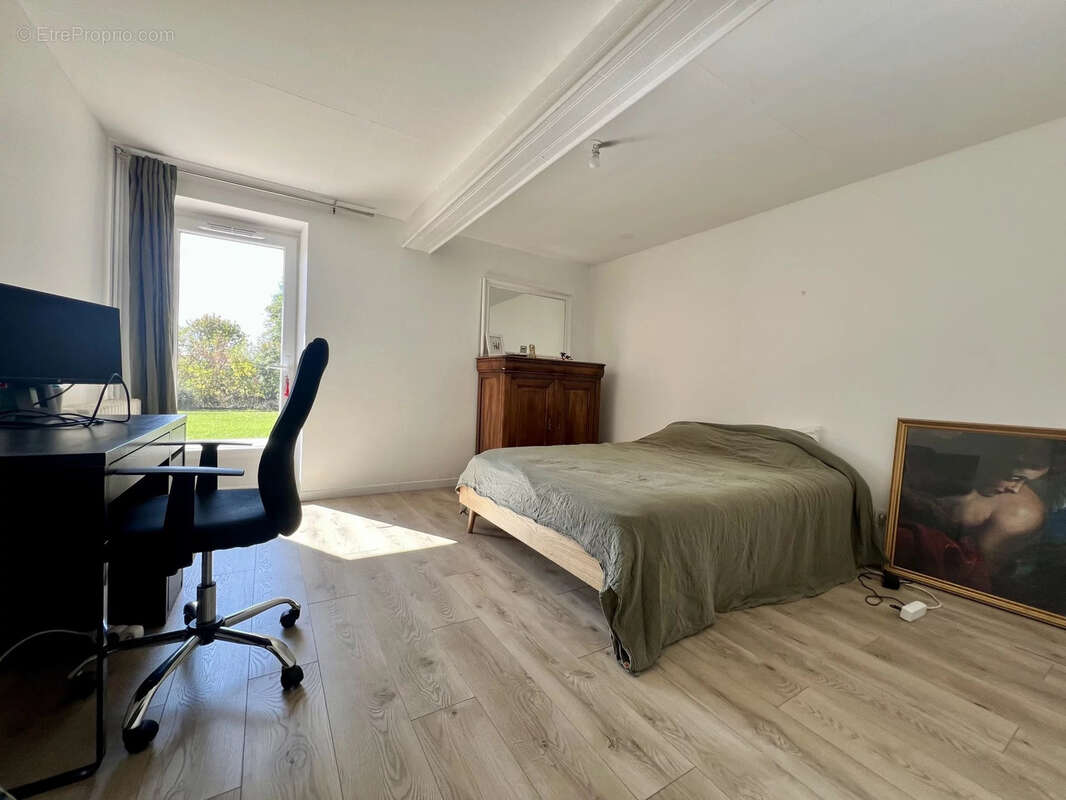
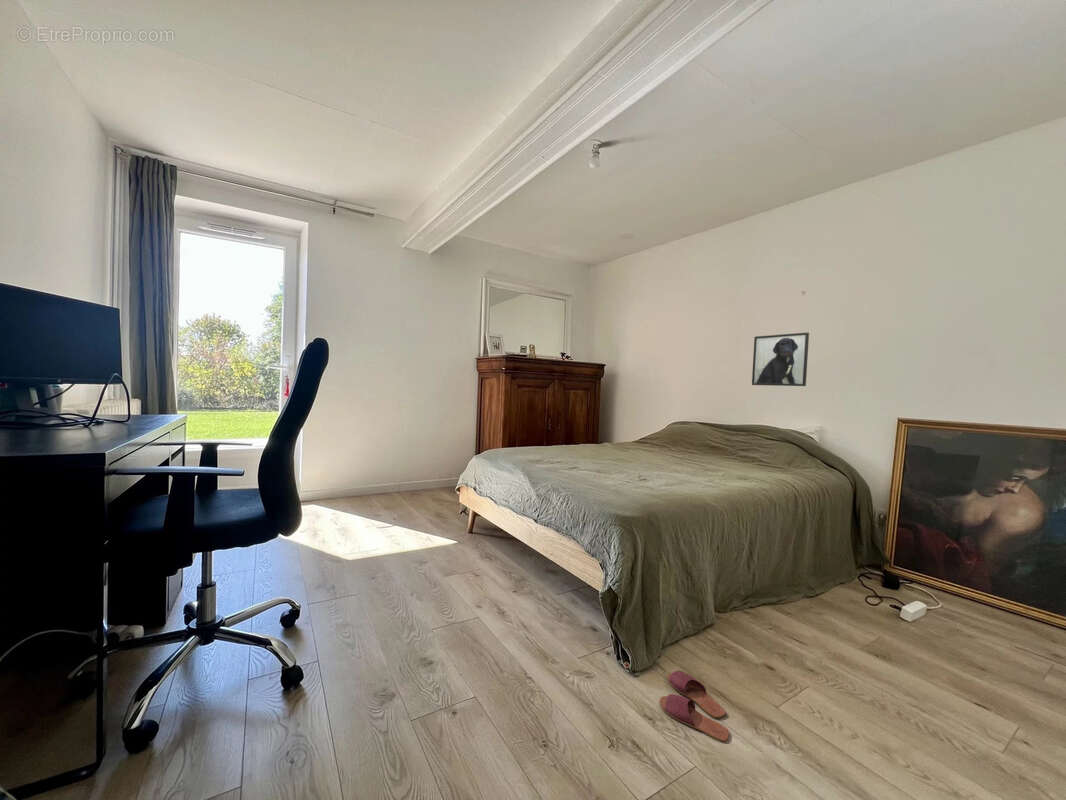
+ slippers (691, 701)
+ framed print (778, 360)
